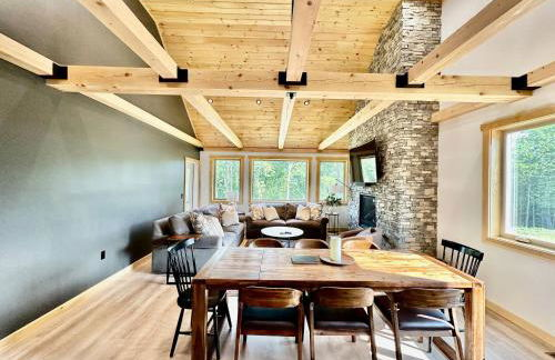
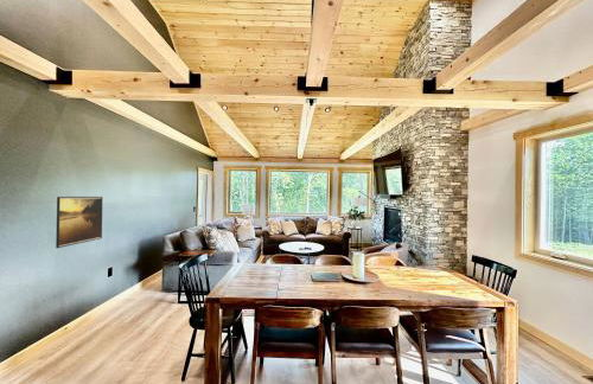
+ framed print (81, 219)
